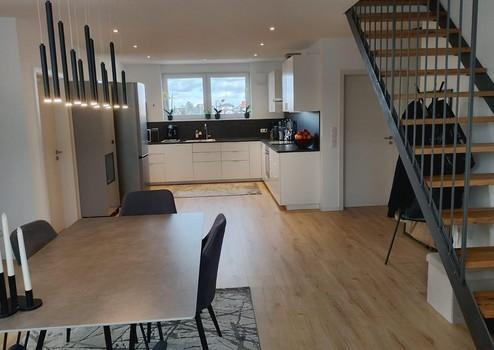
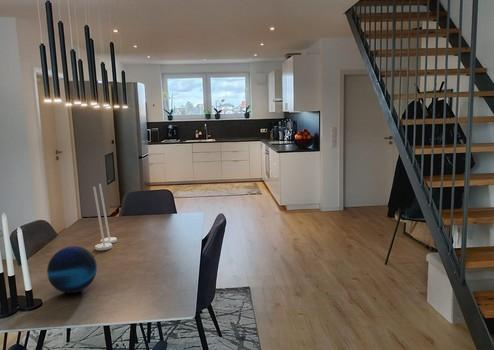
+ candle holder (104, 215)
+ decorative orb (72, 269)
